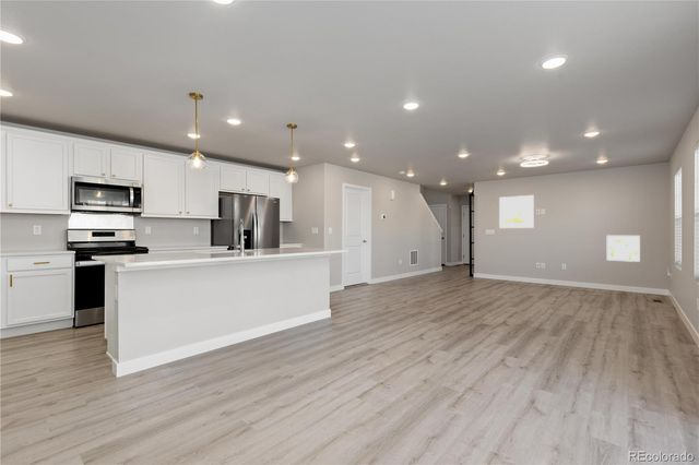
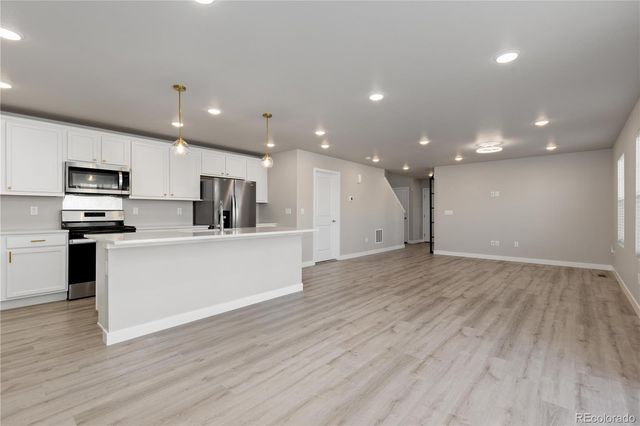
- wall art (623, 248)
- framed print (516, 212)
